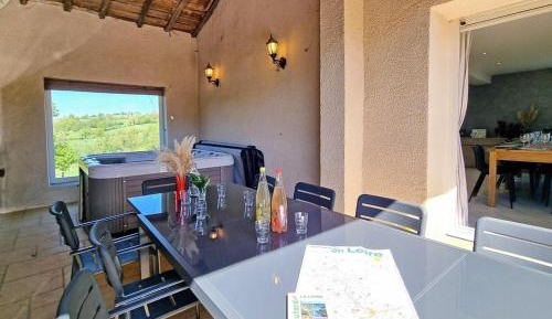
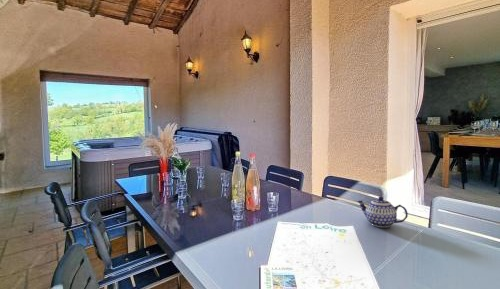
+ teapot (380, 210)
